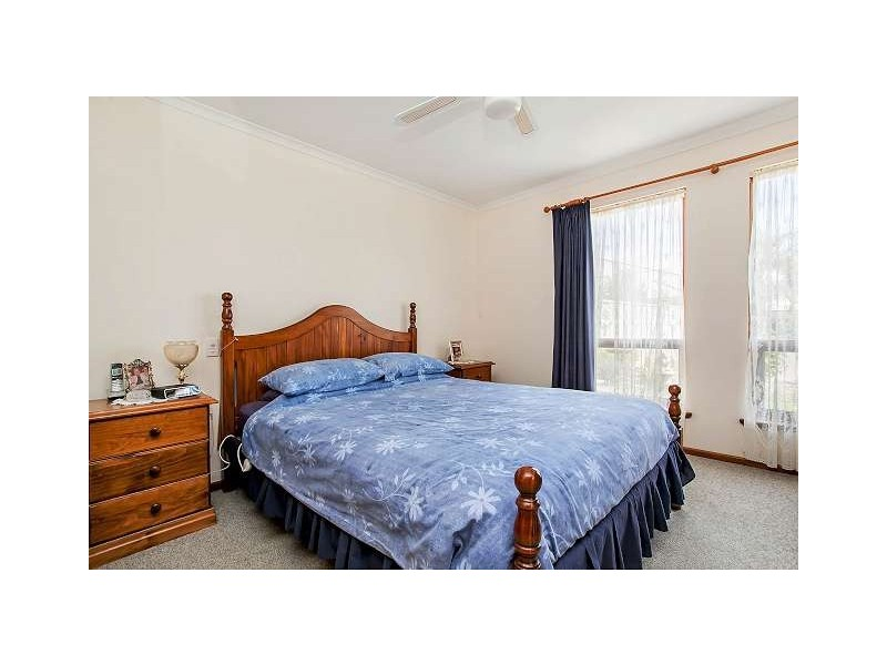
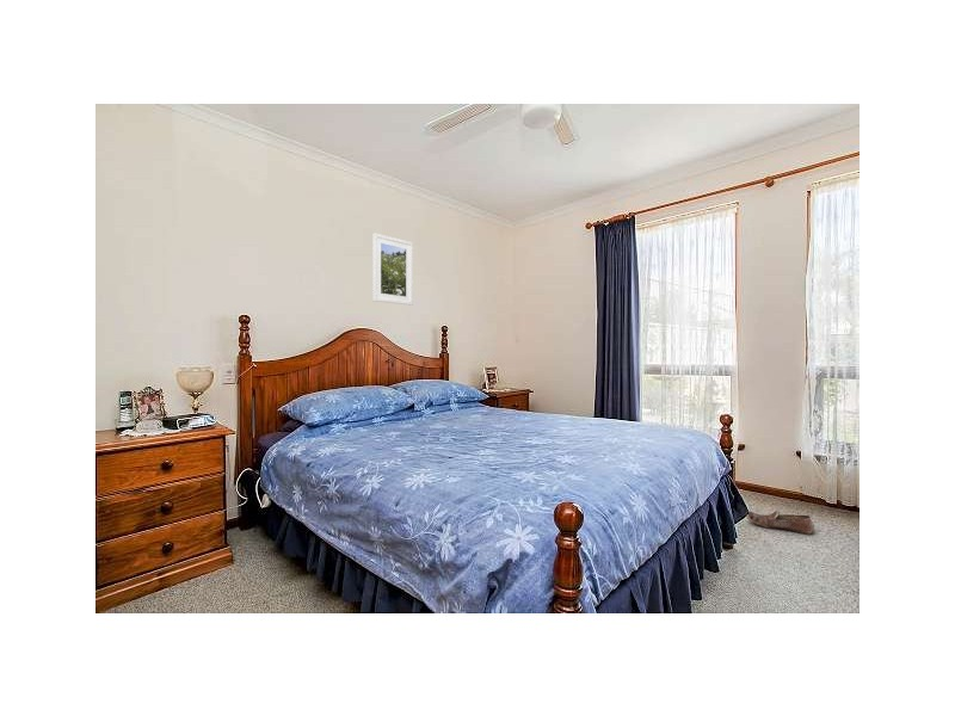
+ shoe (778, 519)
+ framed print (393, 270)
